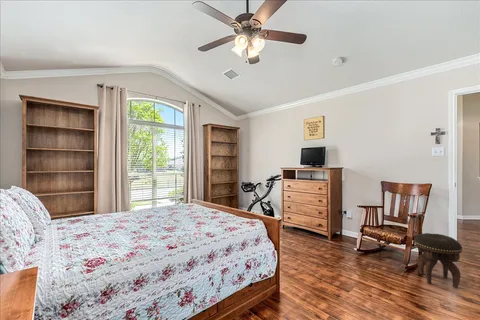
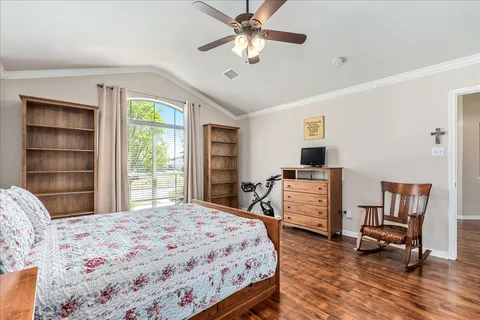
- footstool (437, 258)
